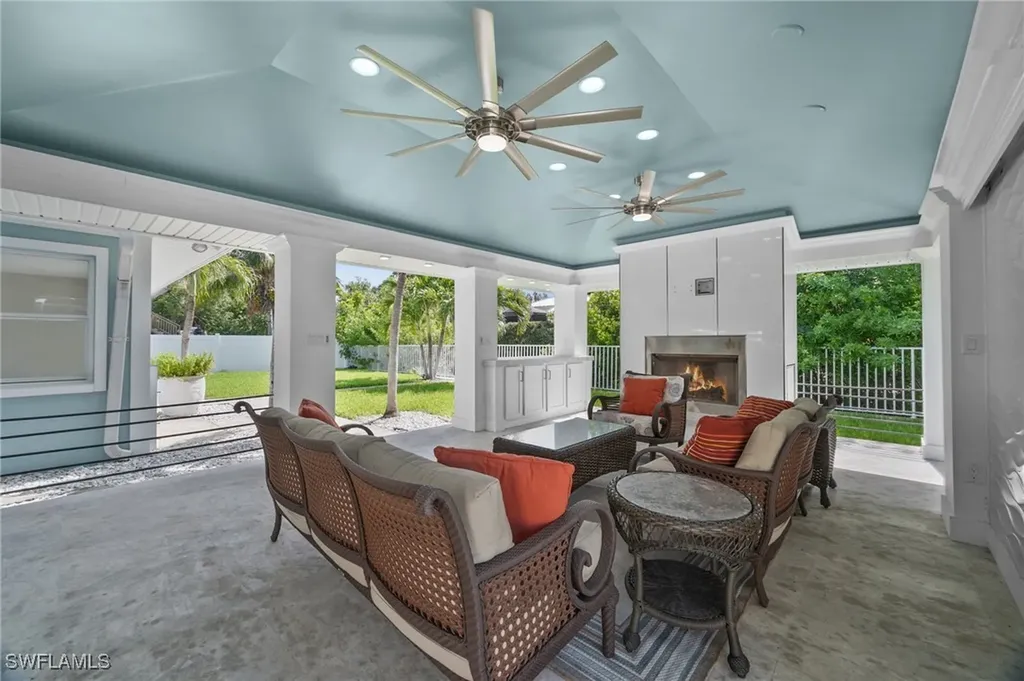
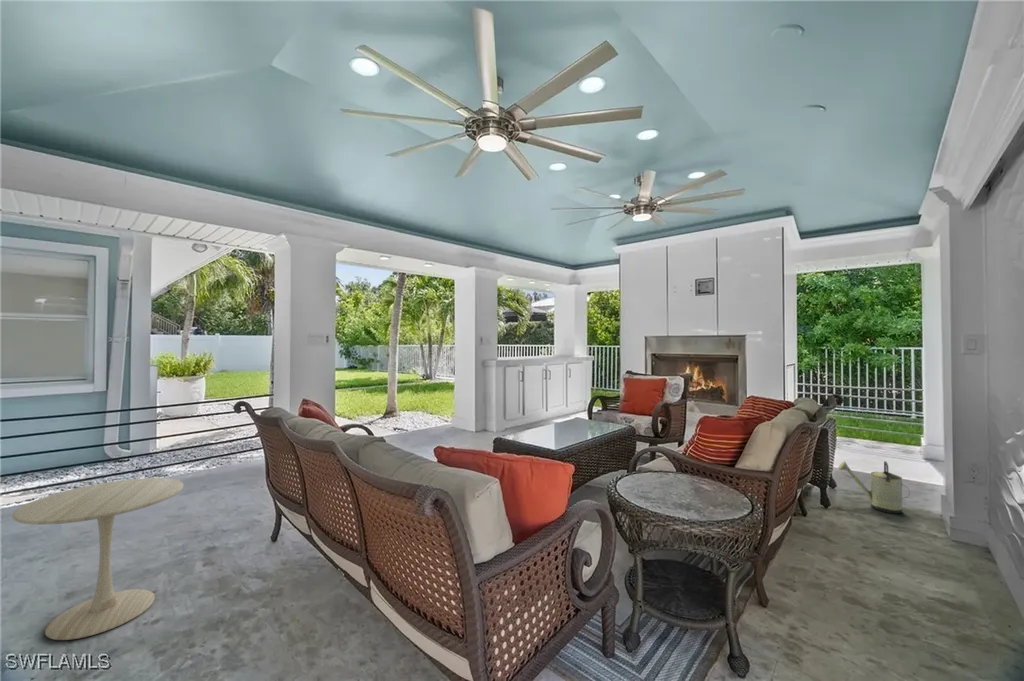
+ watering can (872, 483)
+ side table (105, 554)
